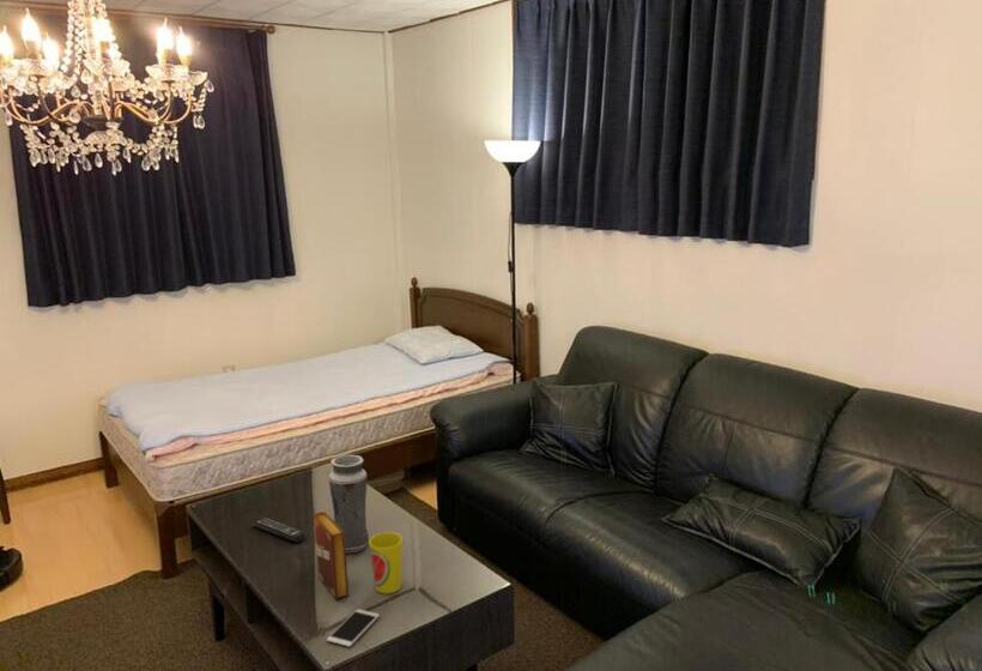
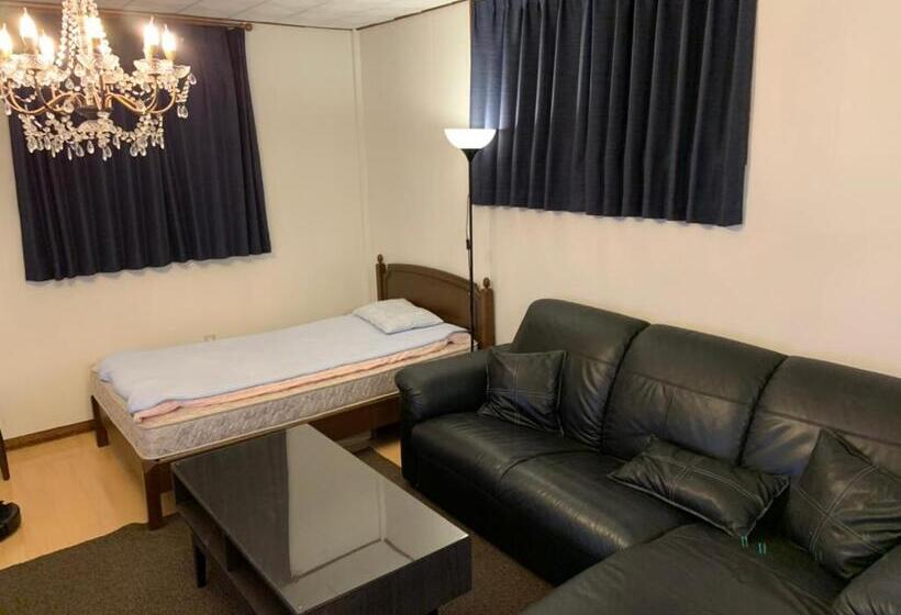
- smartphone (353, 627)
- cup (387, 563)
- vase (348, 502)
- remote control (278, 528)
- book (329, 555)
